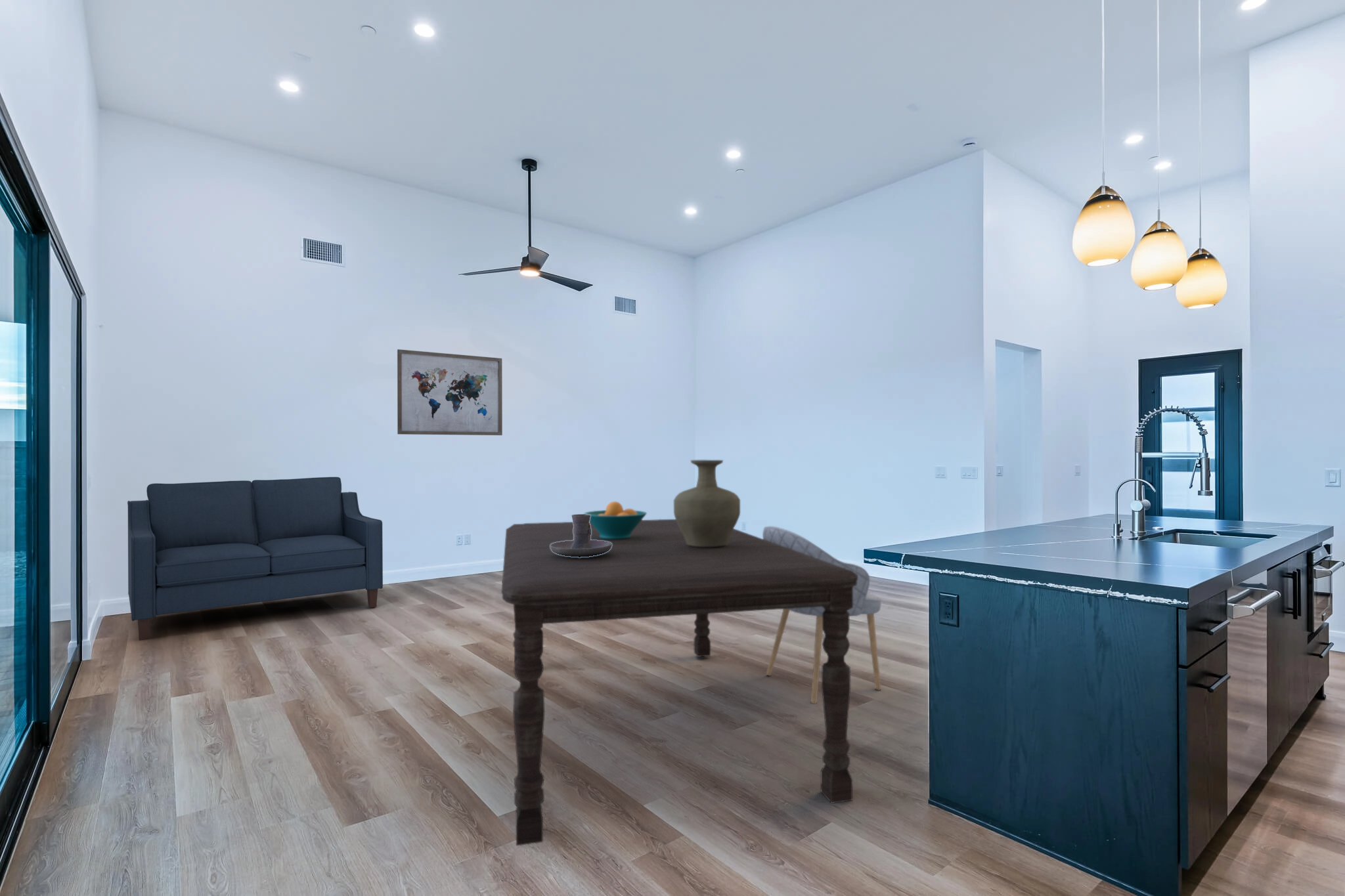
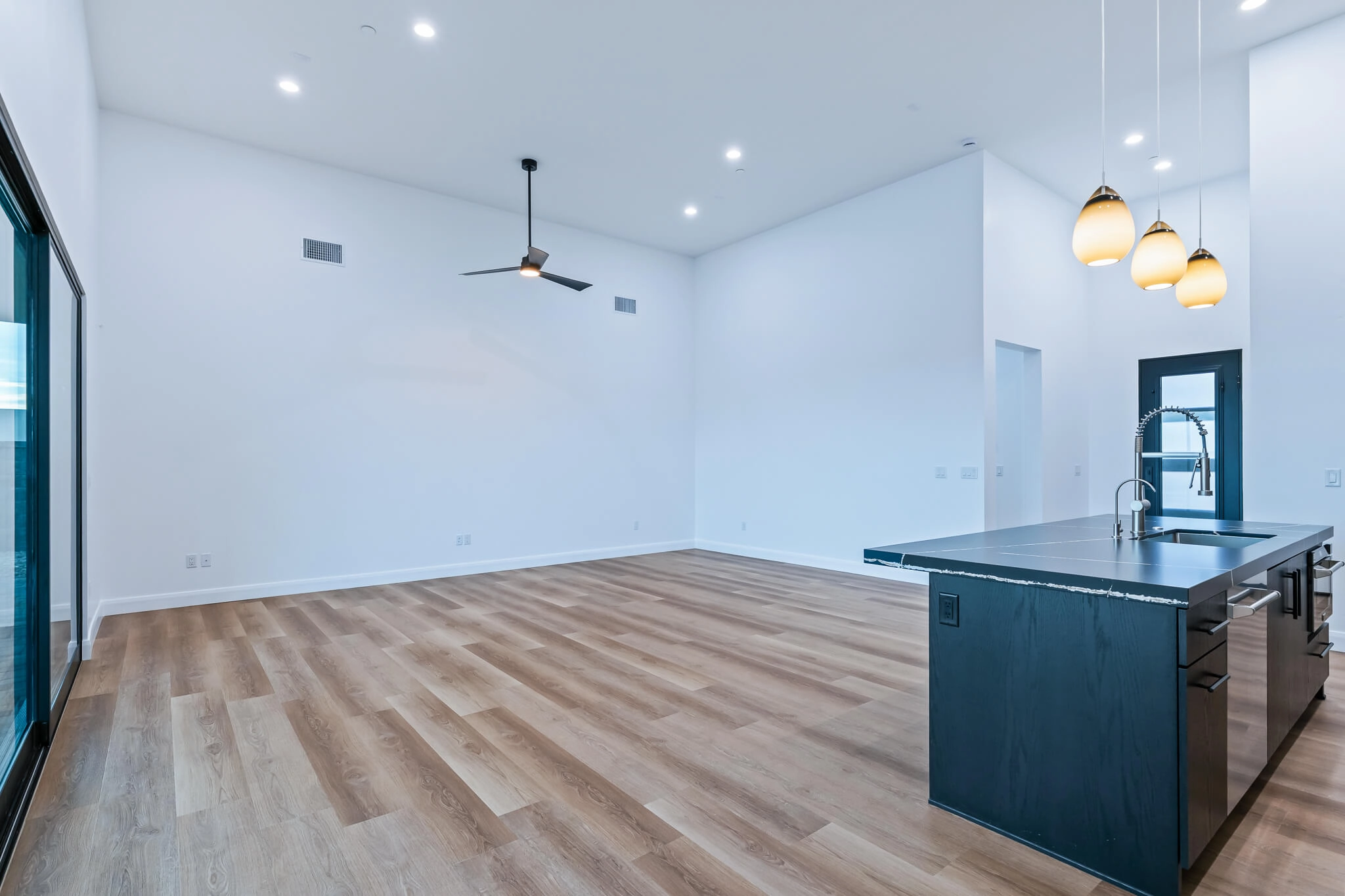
- wall art (452, 394)
- sofa (258, 545)
- chair (818, 607)
- dining table (642, 617)
- vase (707, 502)
- fruit bowl (615, 519)
- candle holder (583, 534)
